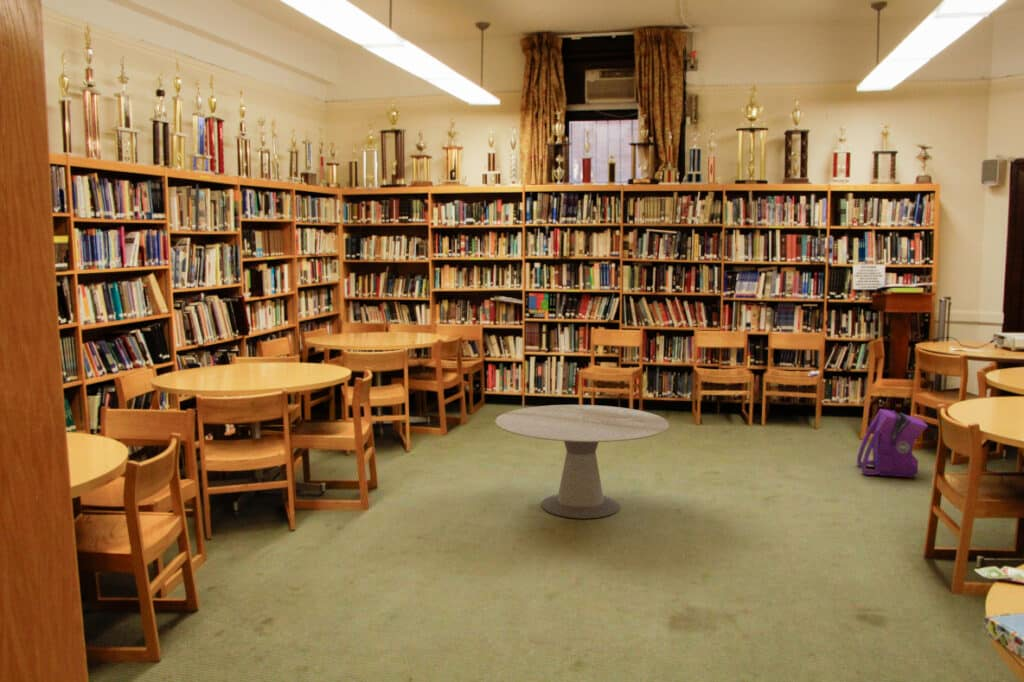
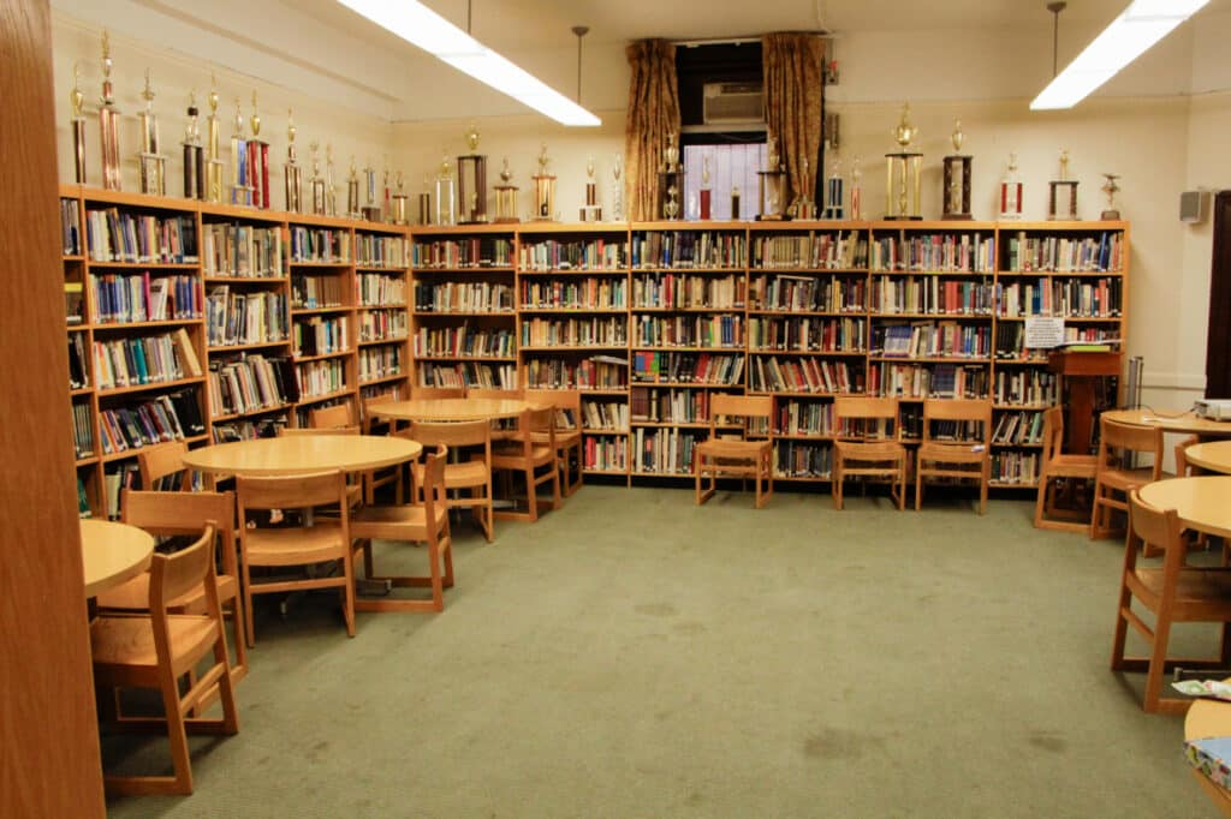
- round table (581, 463)
- backpack (892, 442)
